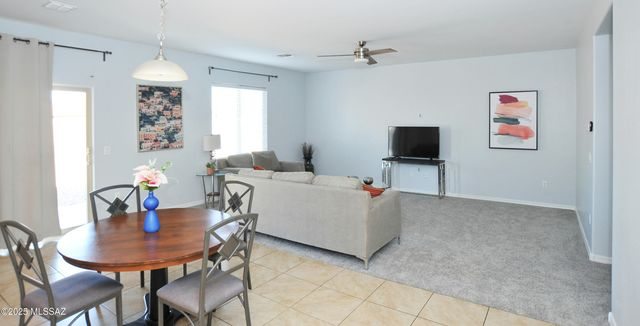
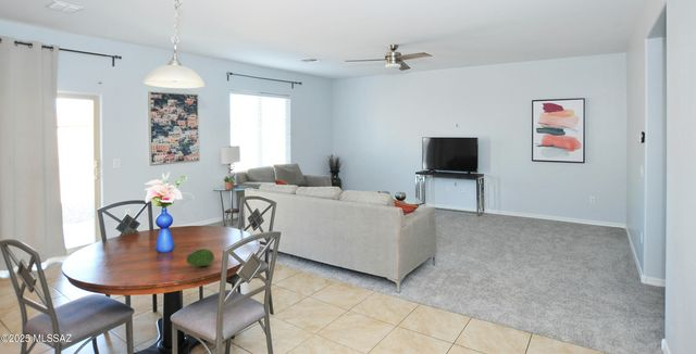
+ fruit (200, 257)
